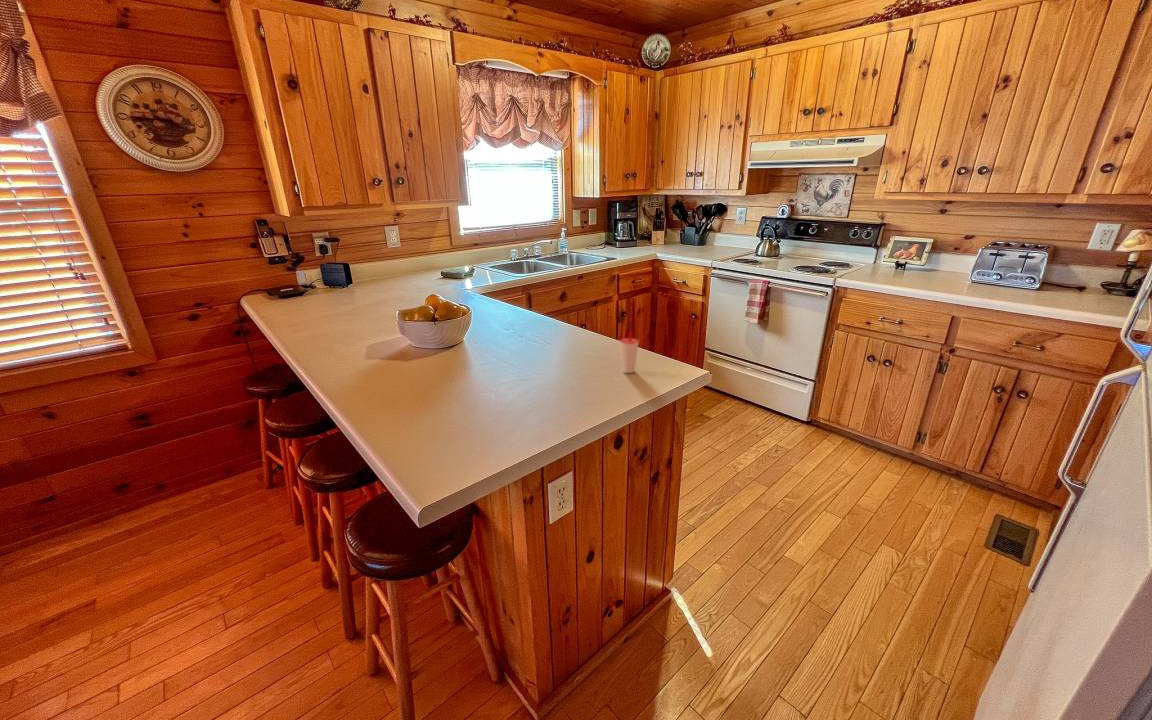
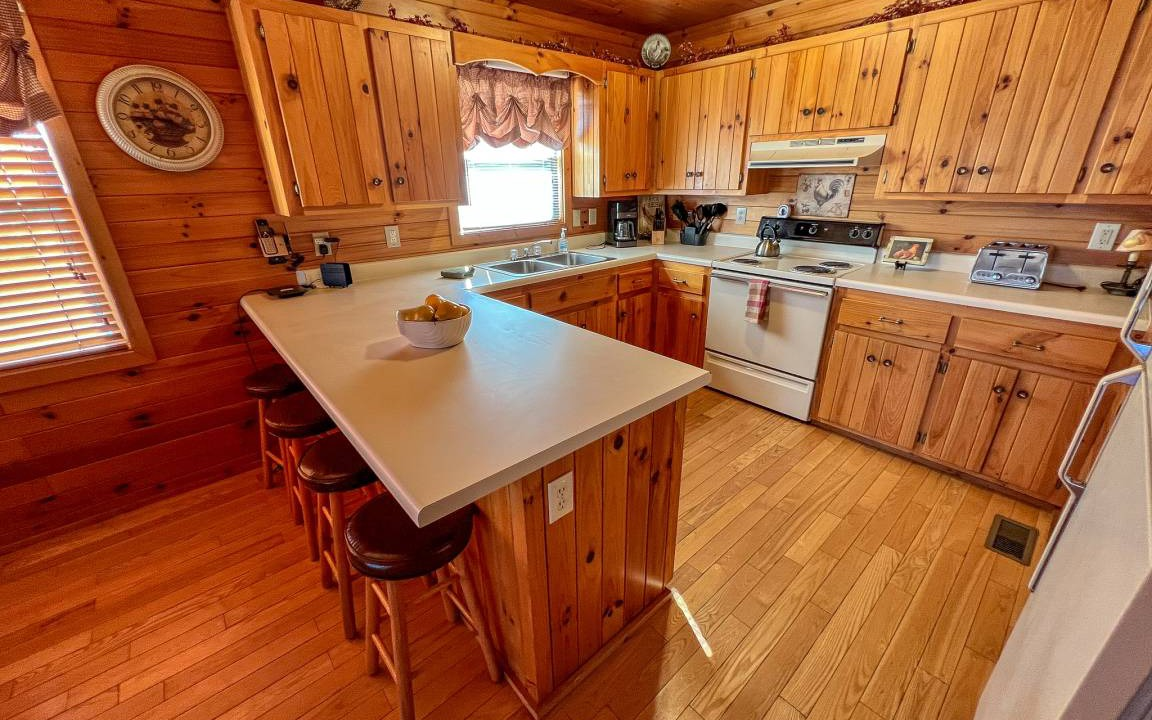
- cup (629, 350)
